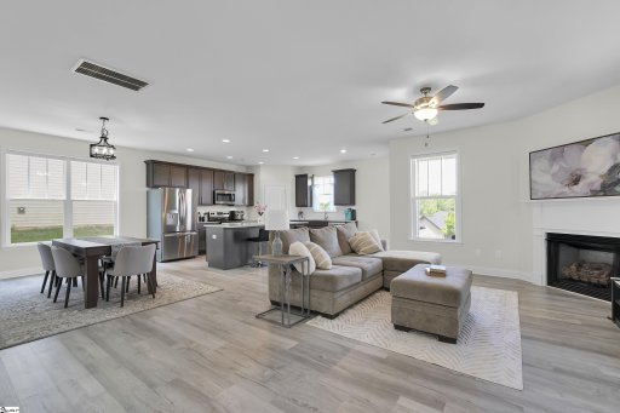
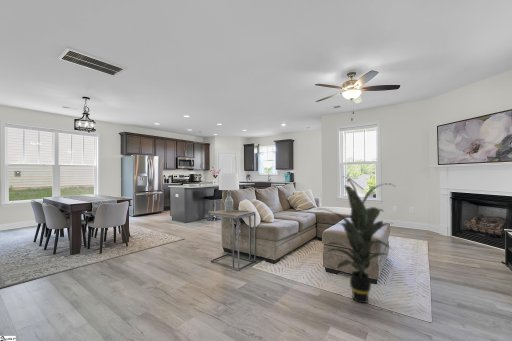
+ indoor plant (356, 236)
